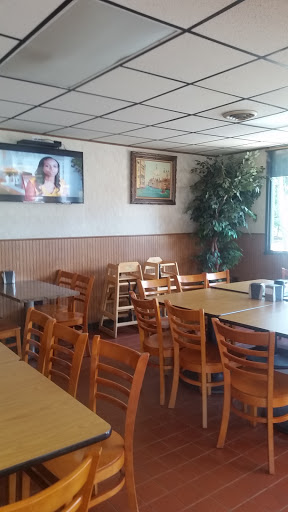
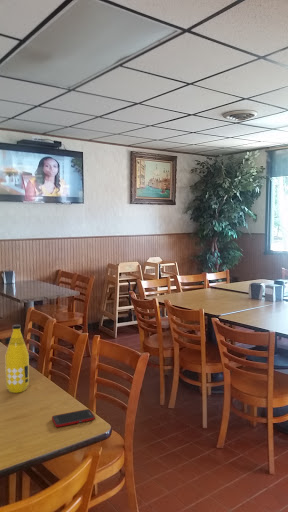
+ cell phone (73, 417)
+ bottle (16, 357)
